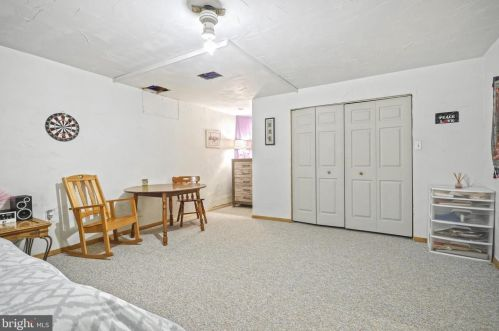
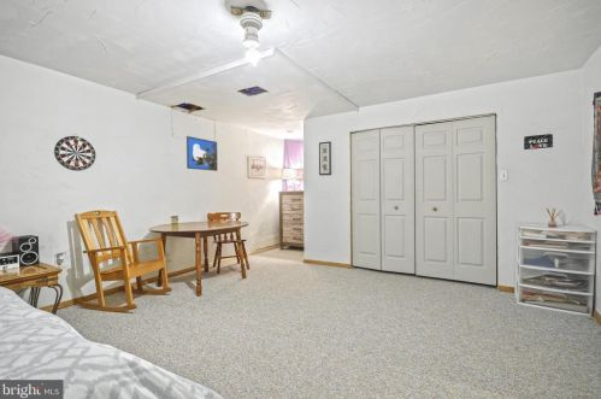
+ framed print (202, 154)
